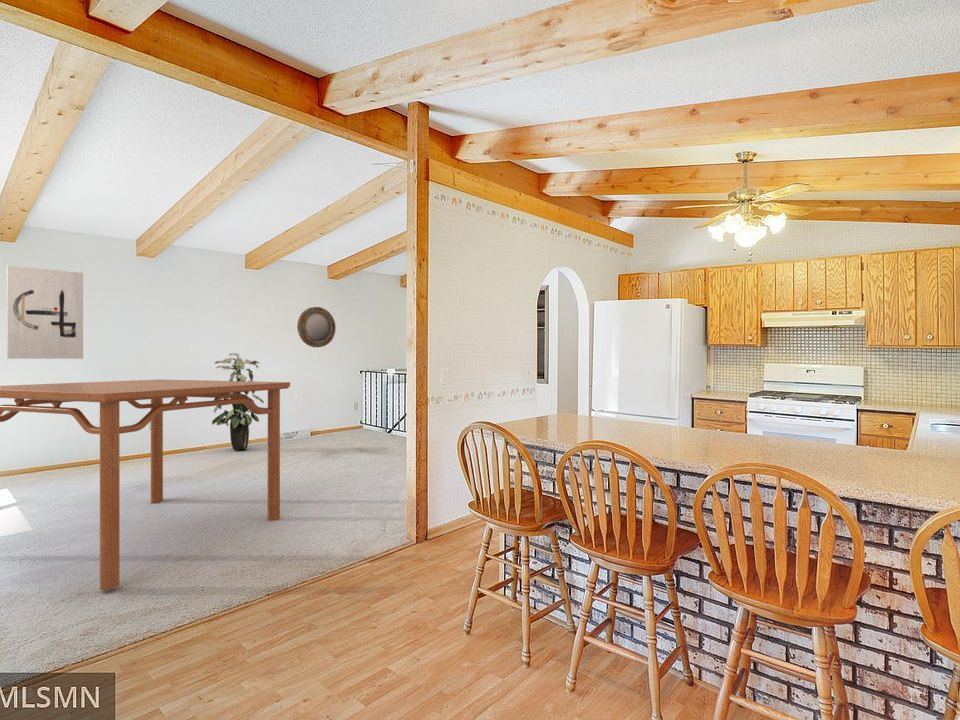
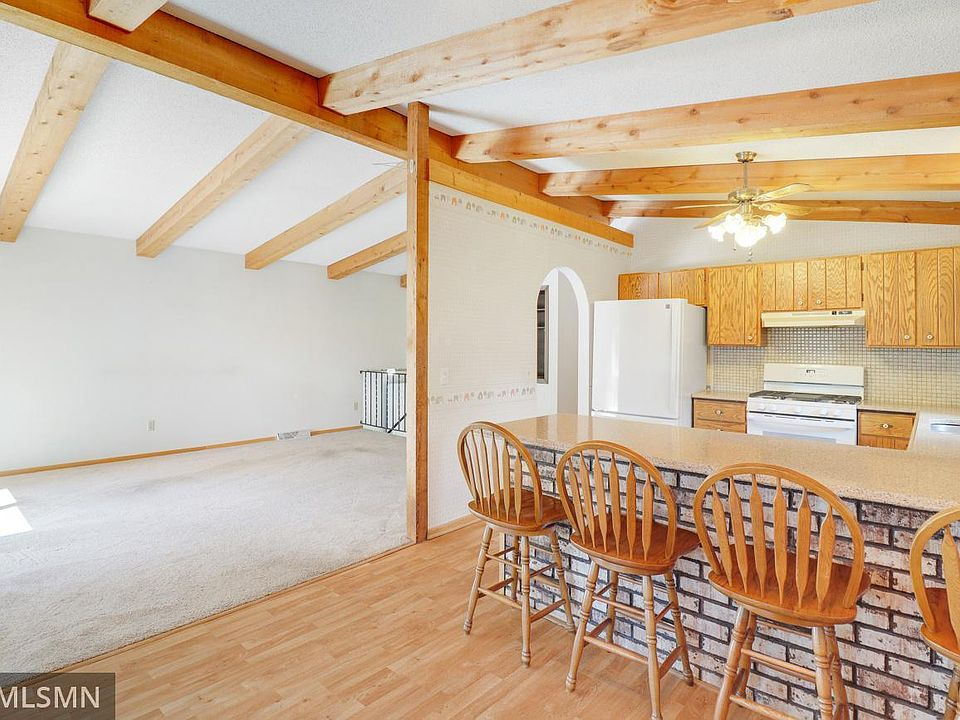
- dining table (151, 460)
- home mirror (317, 327)
- indoor plant (236, 404)
- wall art (46, 313)
